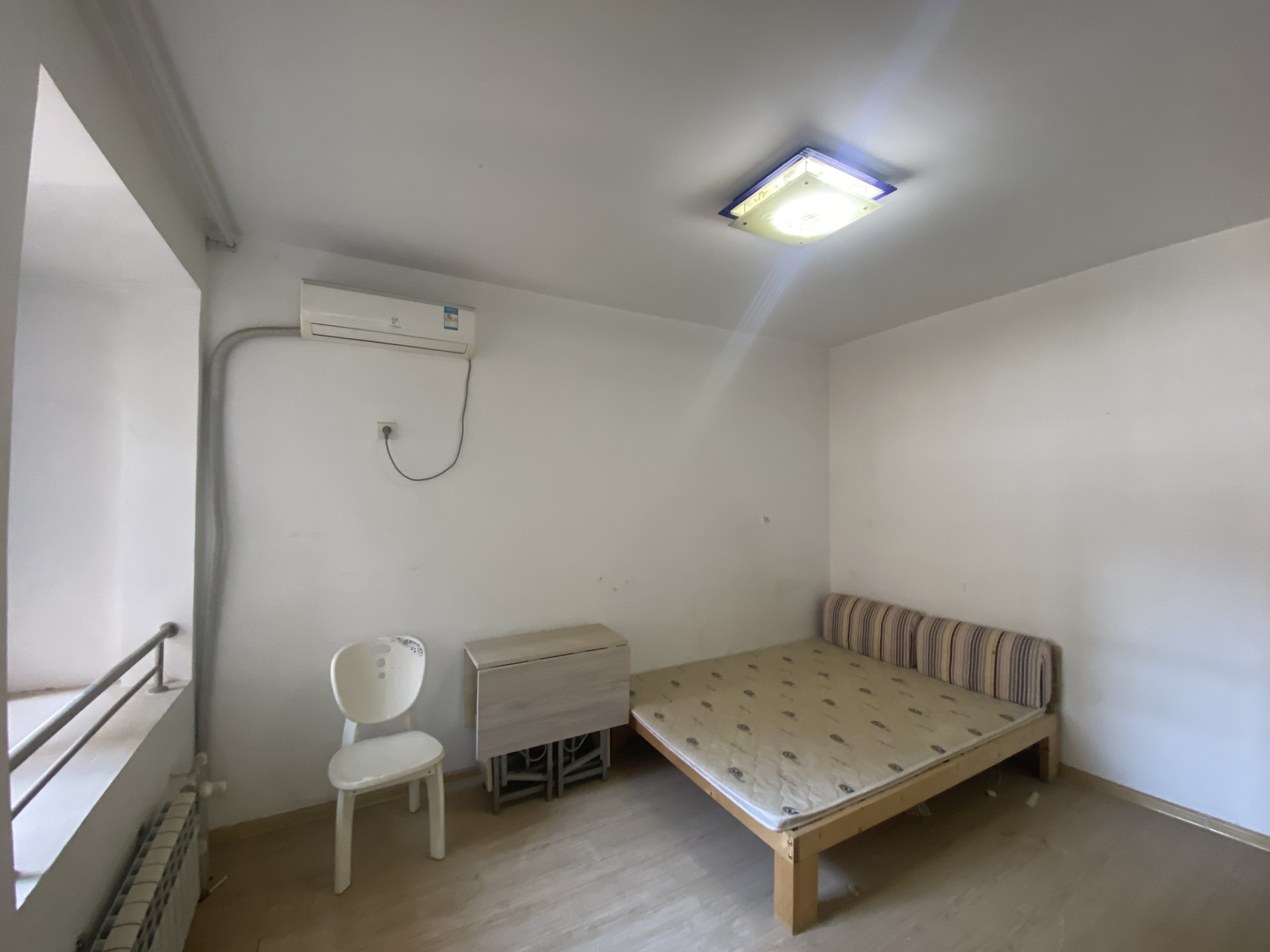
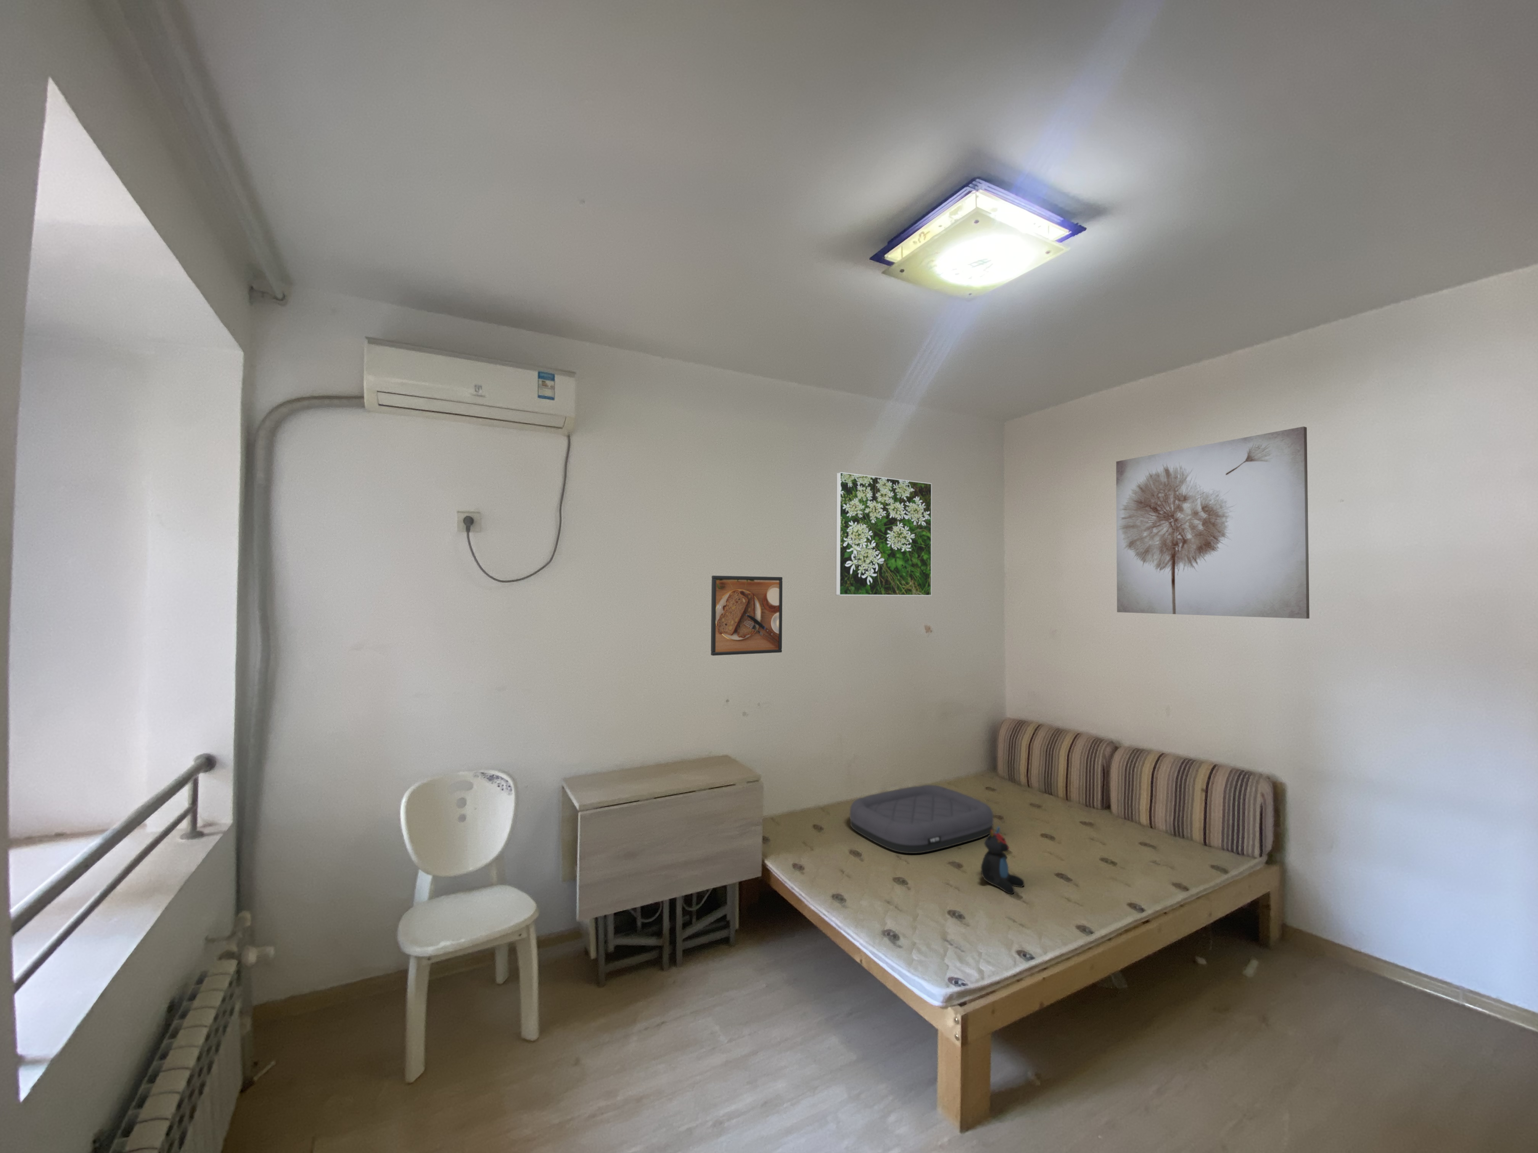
+ teddy bear (1002, 857)
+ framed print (747, 615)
+ cushion (920, 815)
+ wall art (1201, 530)
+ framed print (885, 537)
